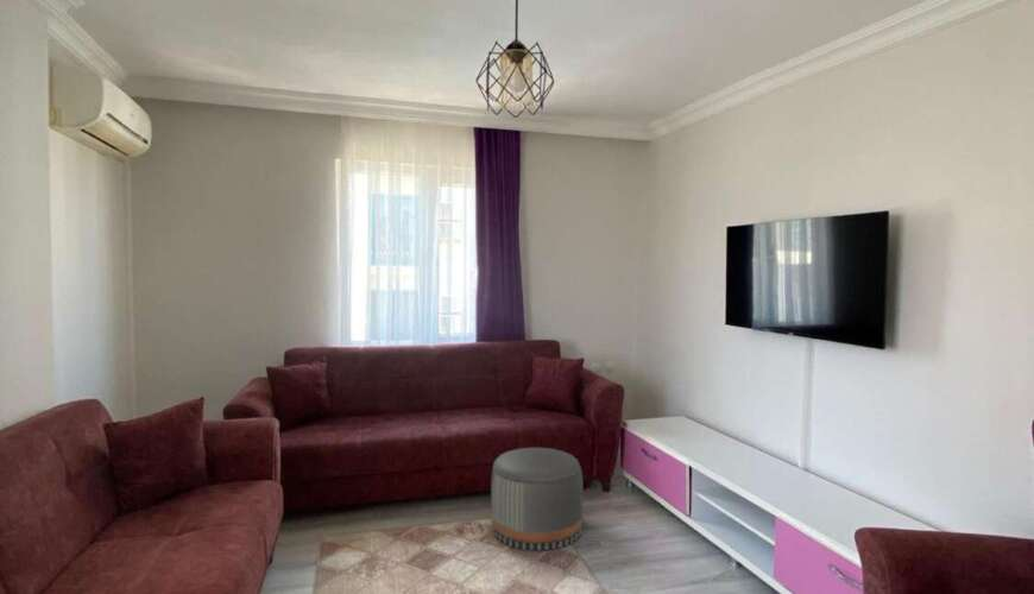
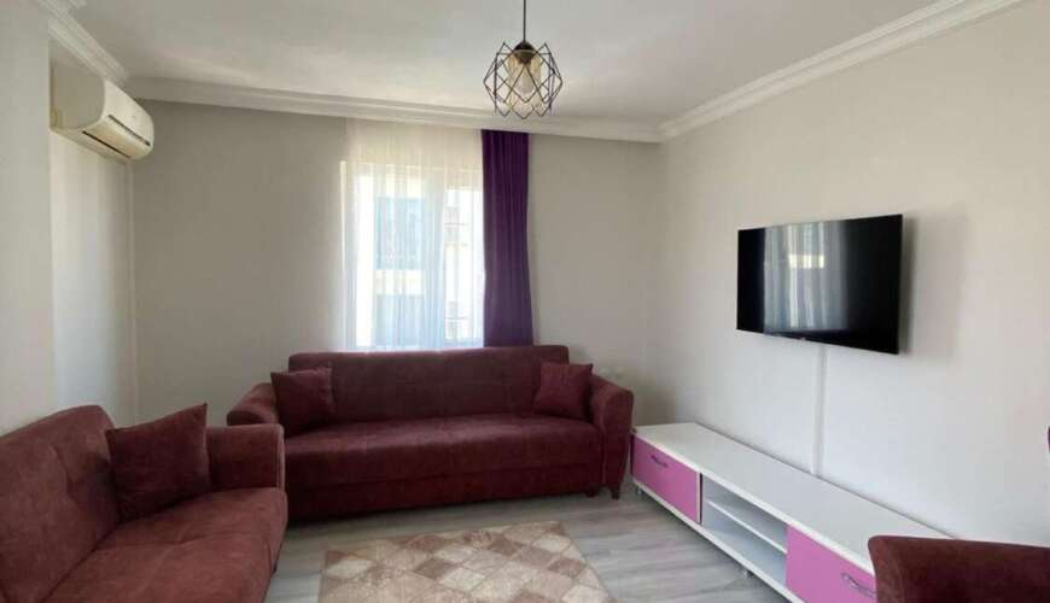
- pouf (536, 491)
